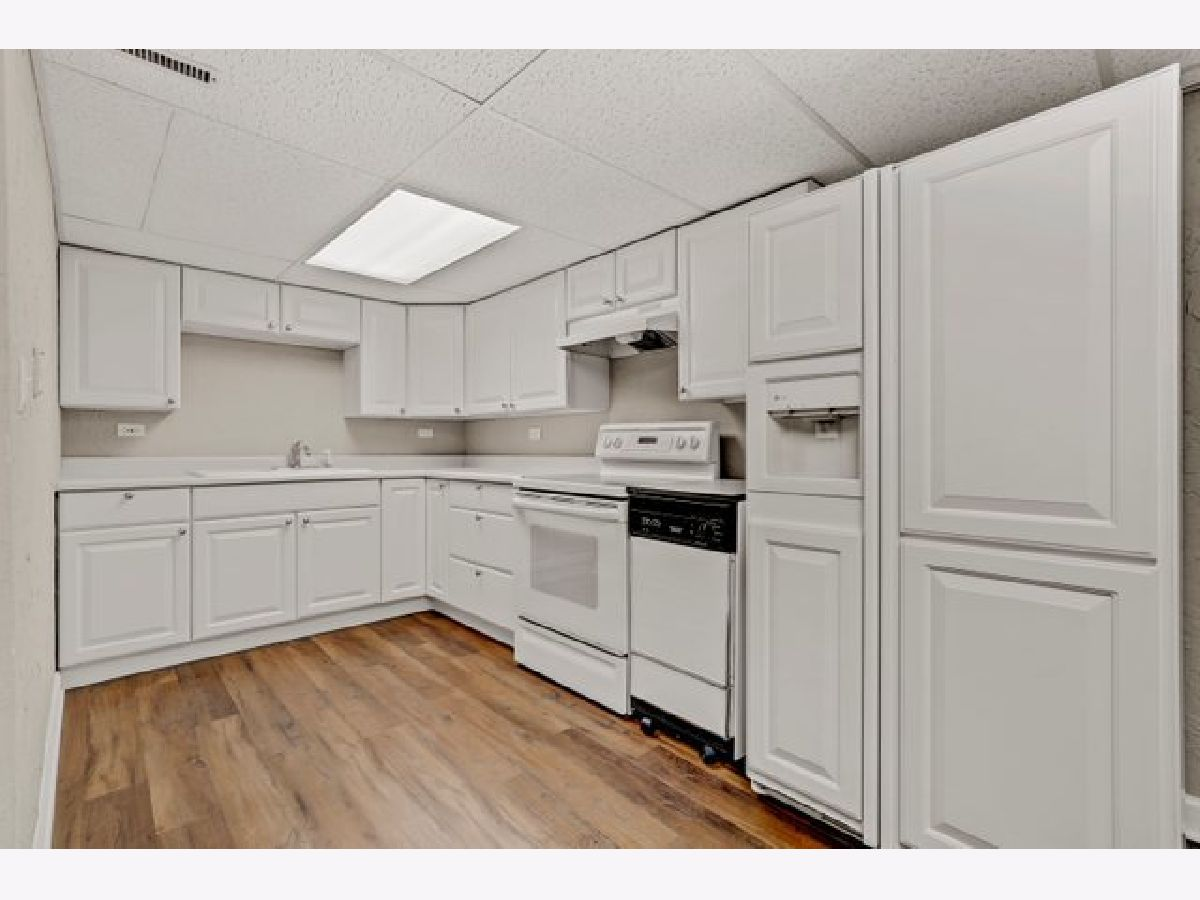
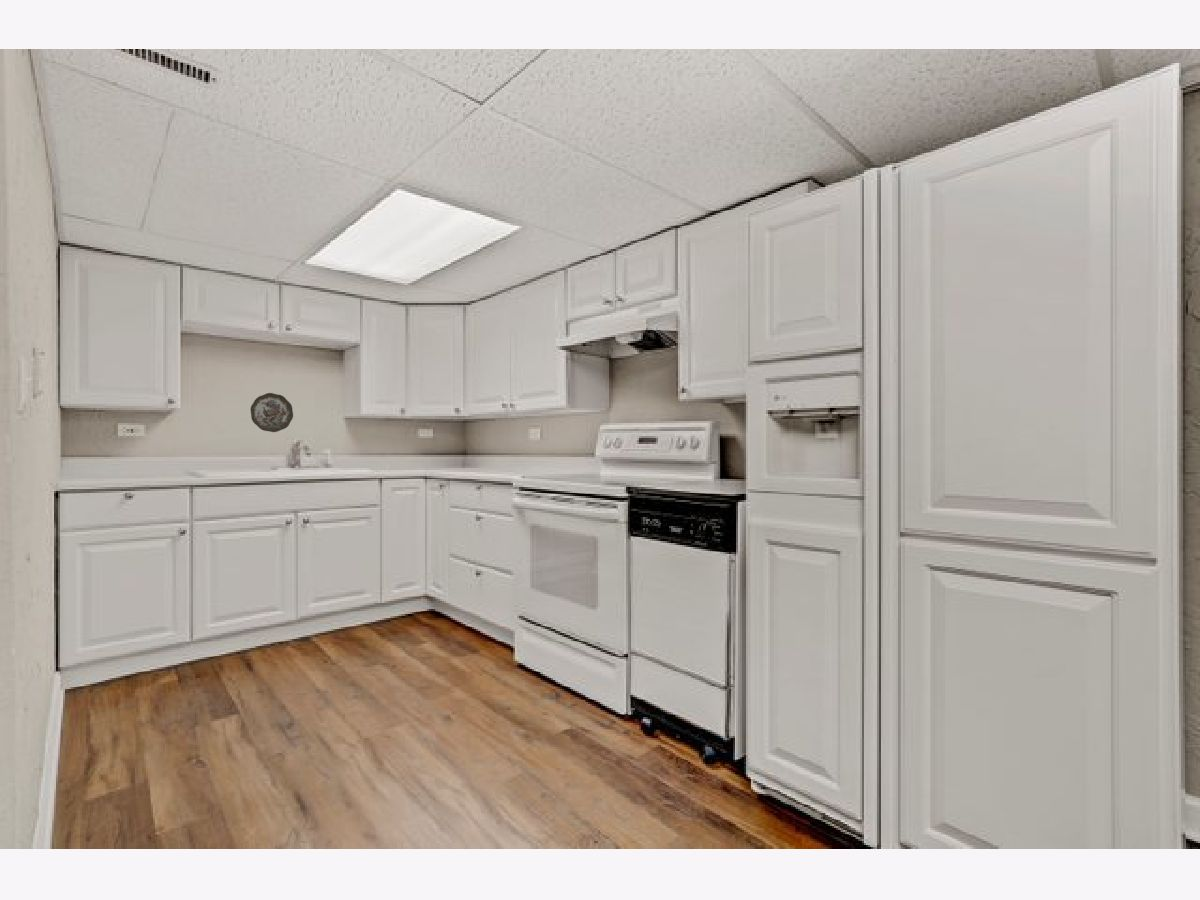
+ decorative plate (271, 412)
